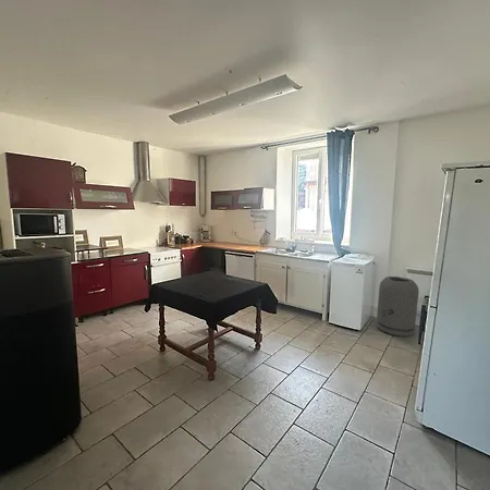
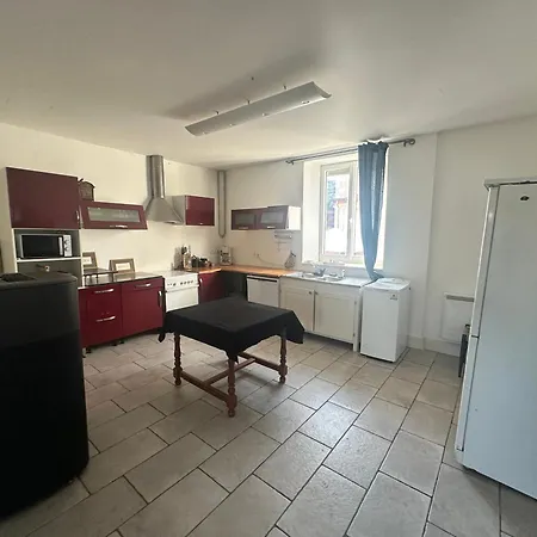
- trash can (396, 304)
